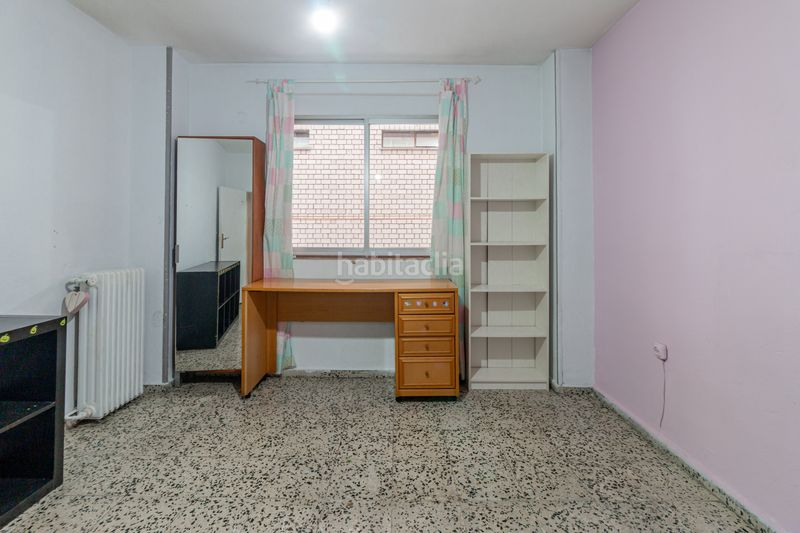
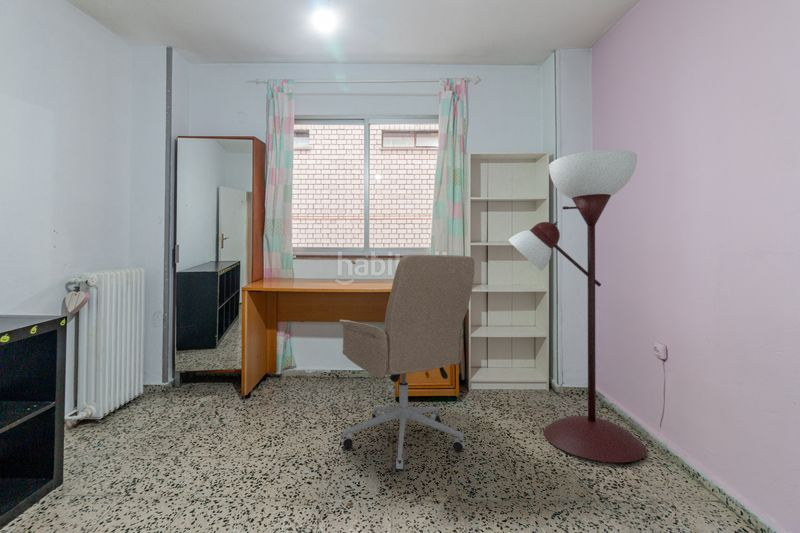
+ office chair (405, 349)
+ floor lamp (588, 299)
